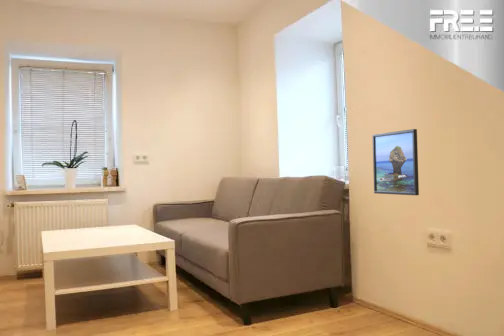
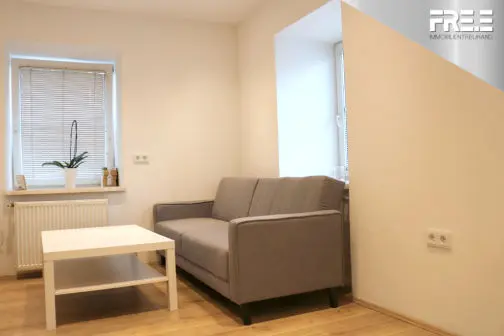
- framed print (394, 163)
